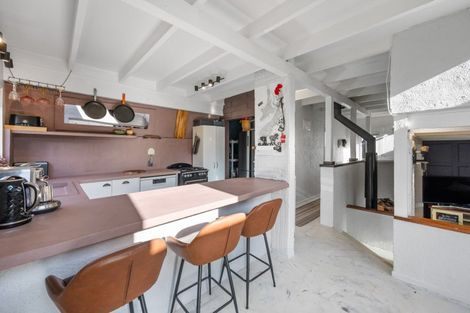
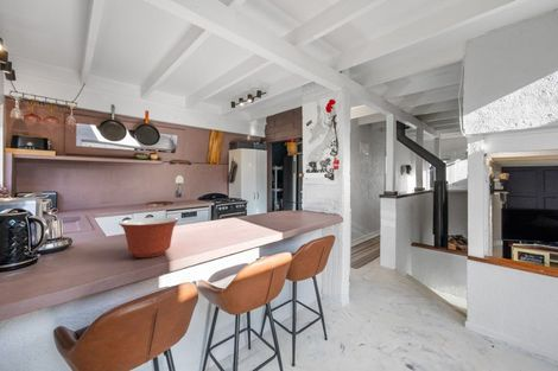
+ mixing bowl (150, 237)
